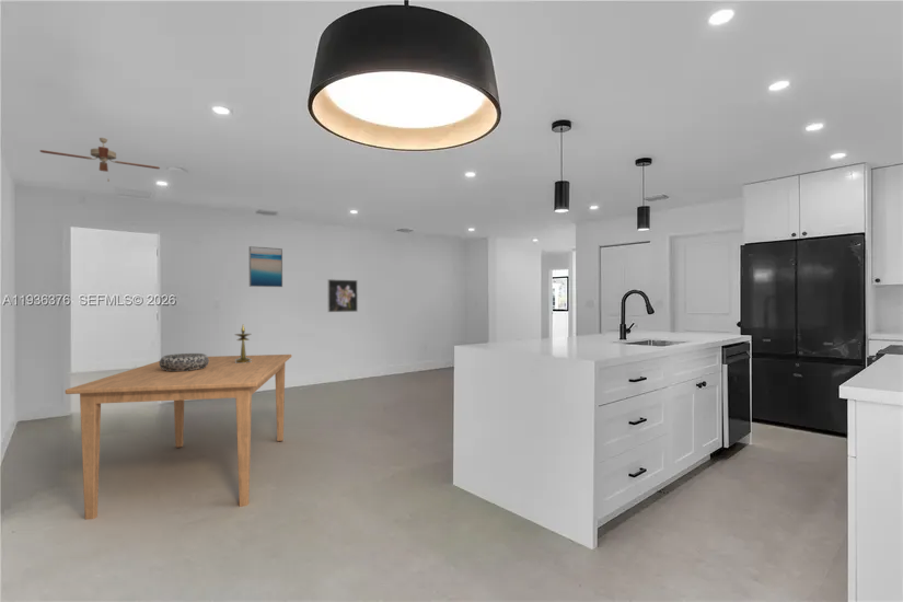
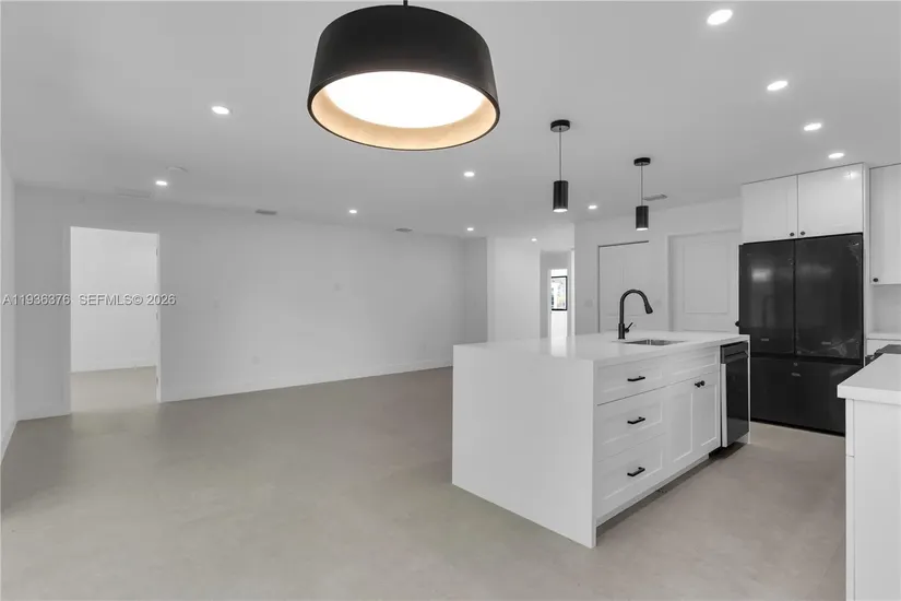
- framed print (343, 296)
- candlestick (243, 343)
- ceiling fan (103, 160)
- dining table (206, 398)
- wall art (266, 267)
- decorative bowl (184, 361)
